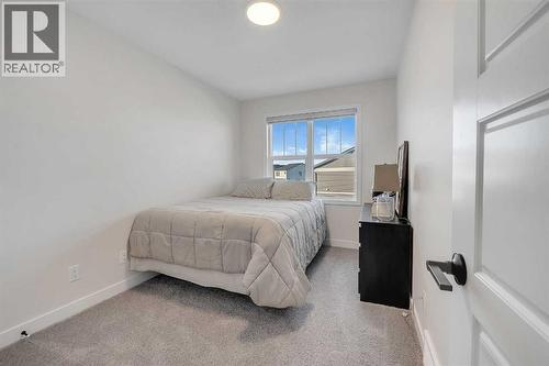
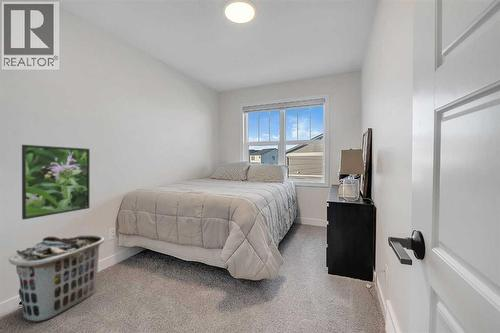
+ clothes hamper (62, 268)
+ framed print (59, 180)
